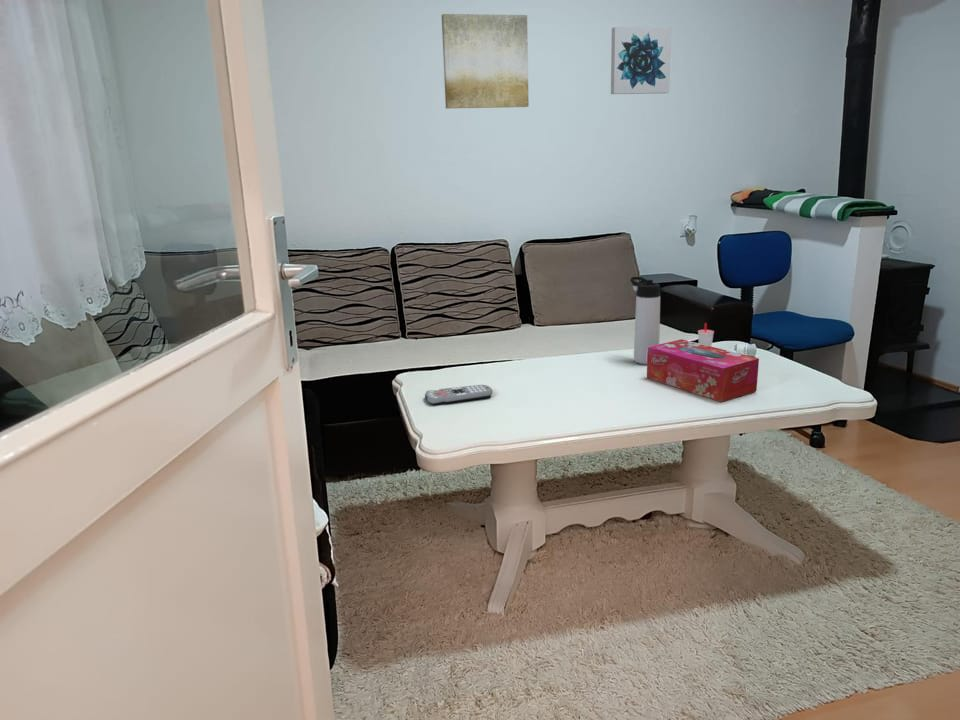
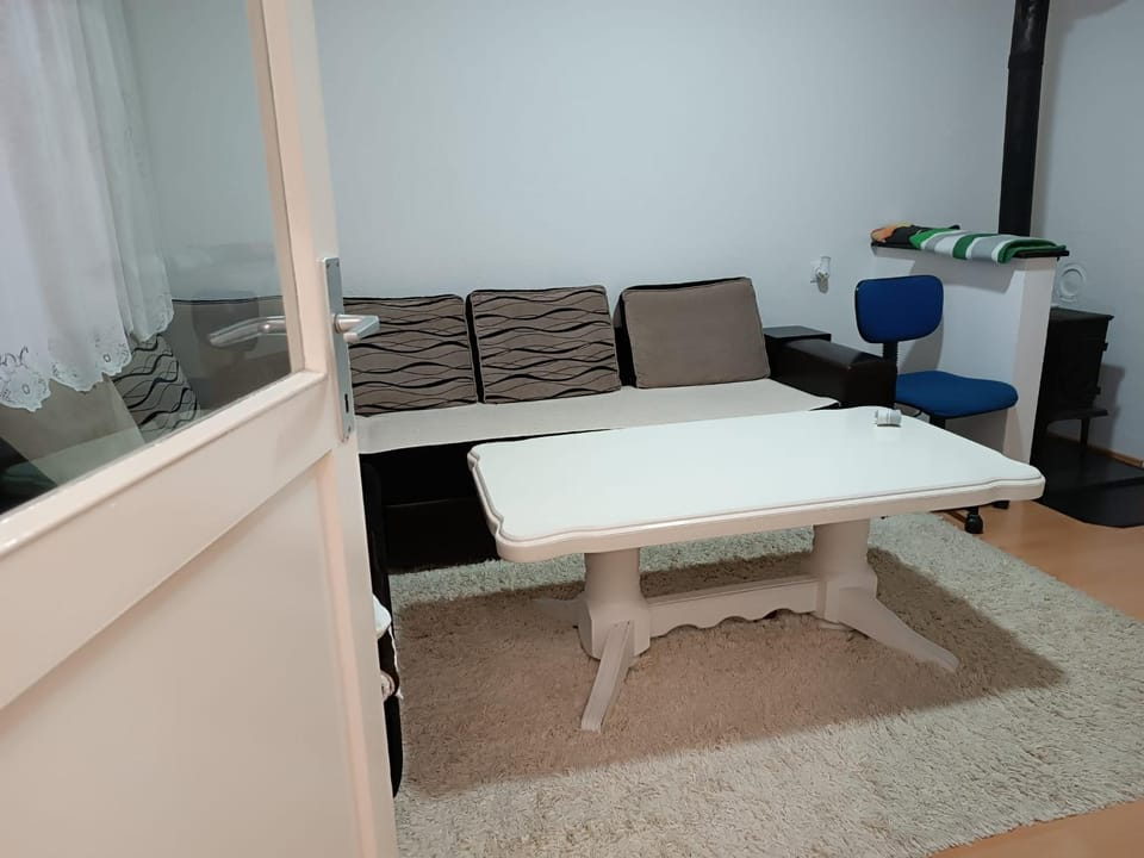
- remote control (459, 394)
- tissue box (700, 368)
- wall art (640, 61)
- thermos bottle (643, 320)
- wall art (486, 62)
- cup (705, 339)
